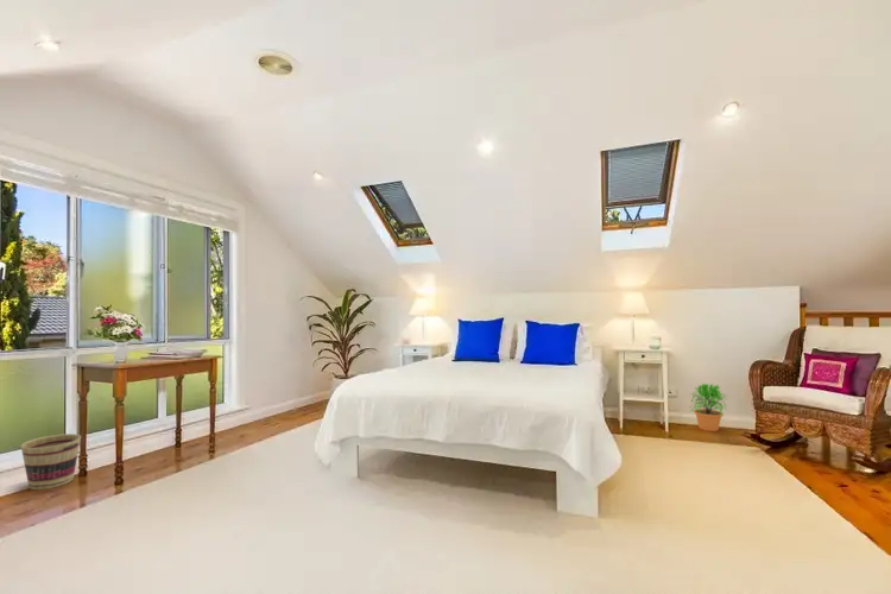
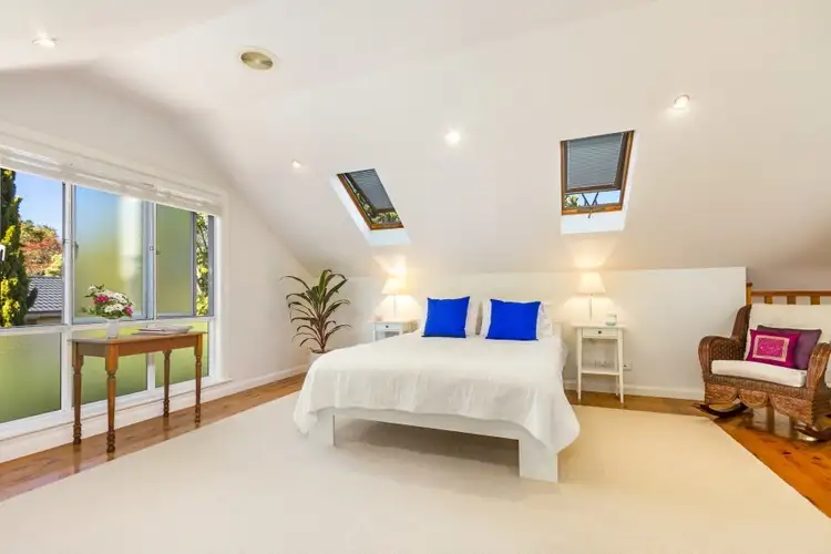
- basket (51, 461)
- potted plant (707, 404)
